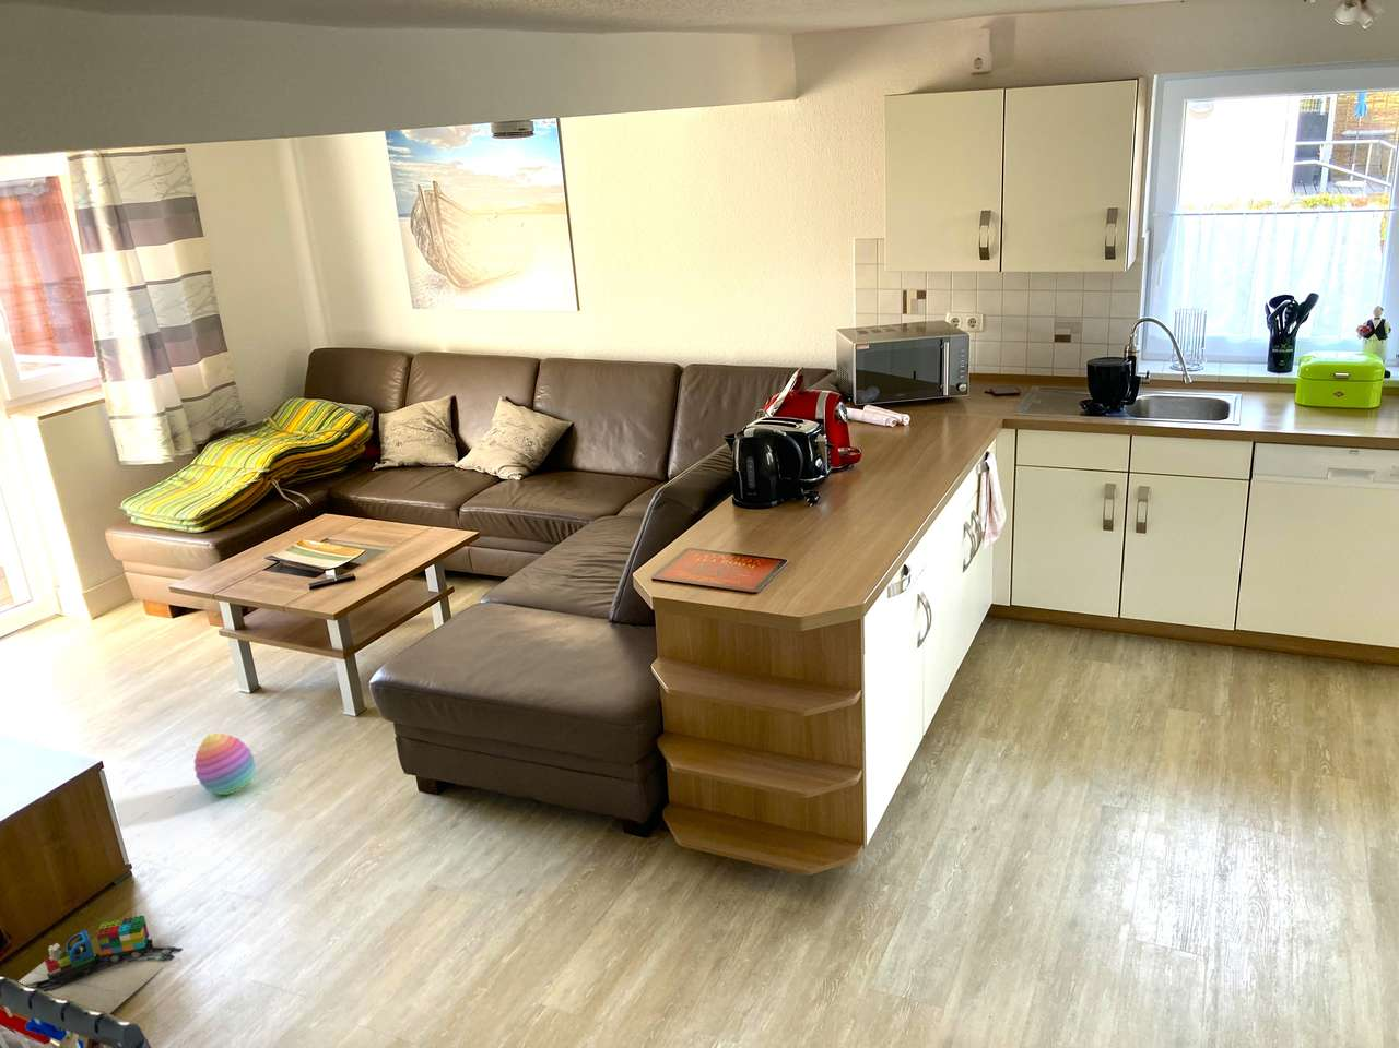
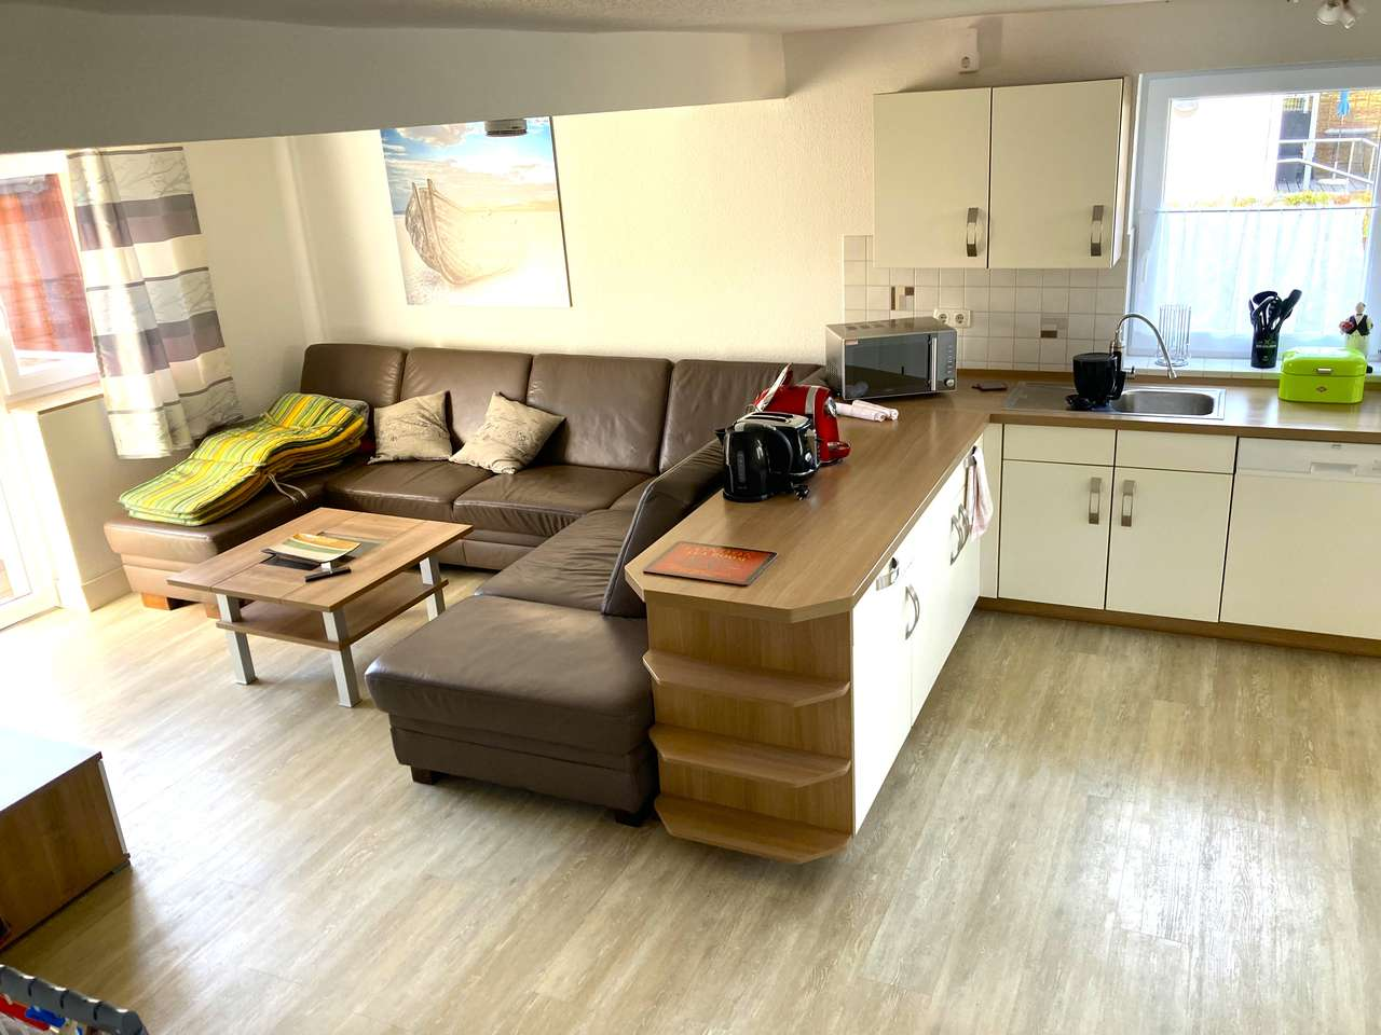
- toy train (90, 954)
- stacking toy (224, 762)
